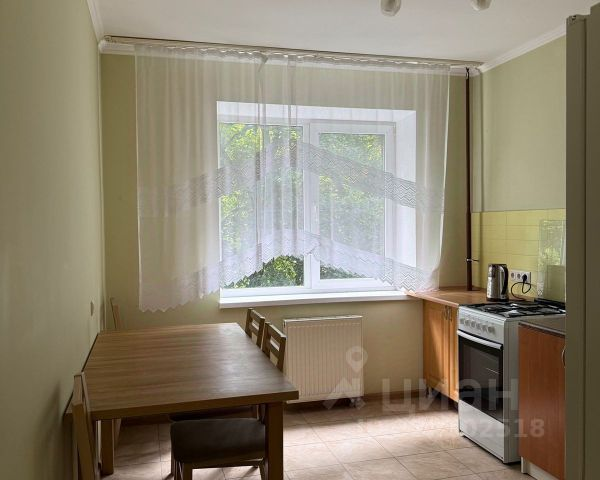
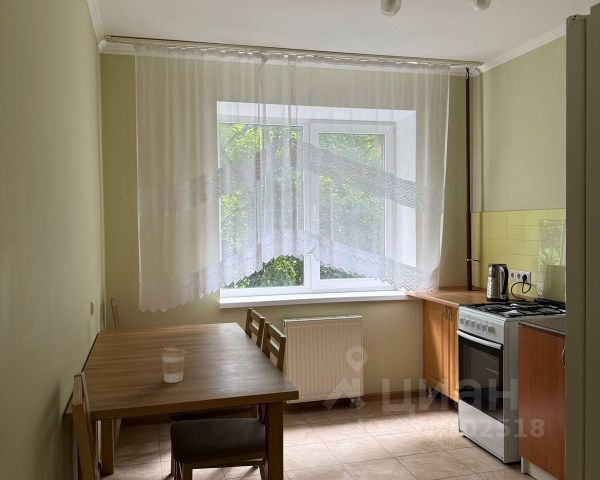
+ coffee cup (173, 363)
